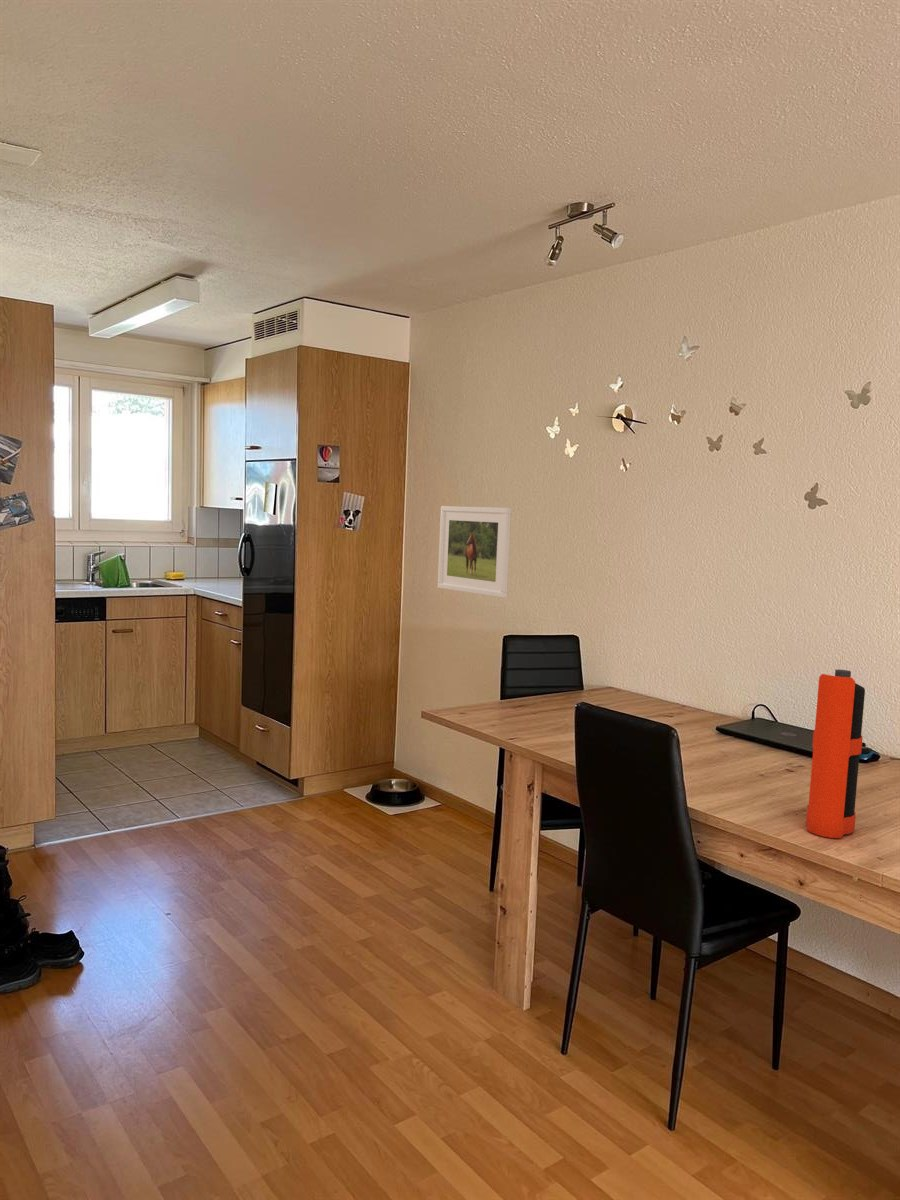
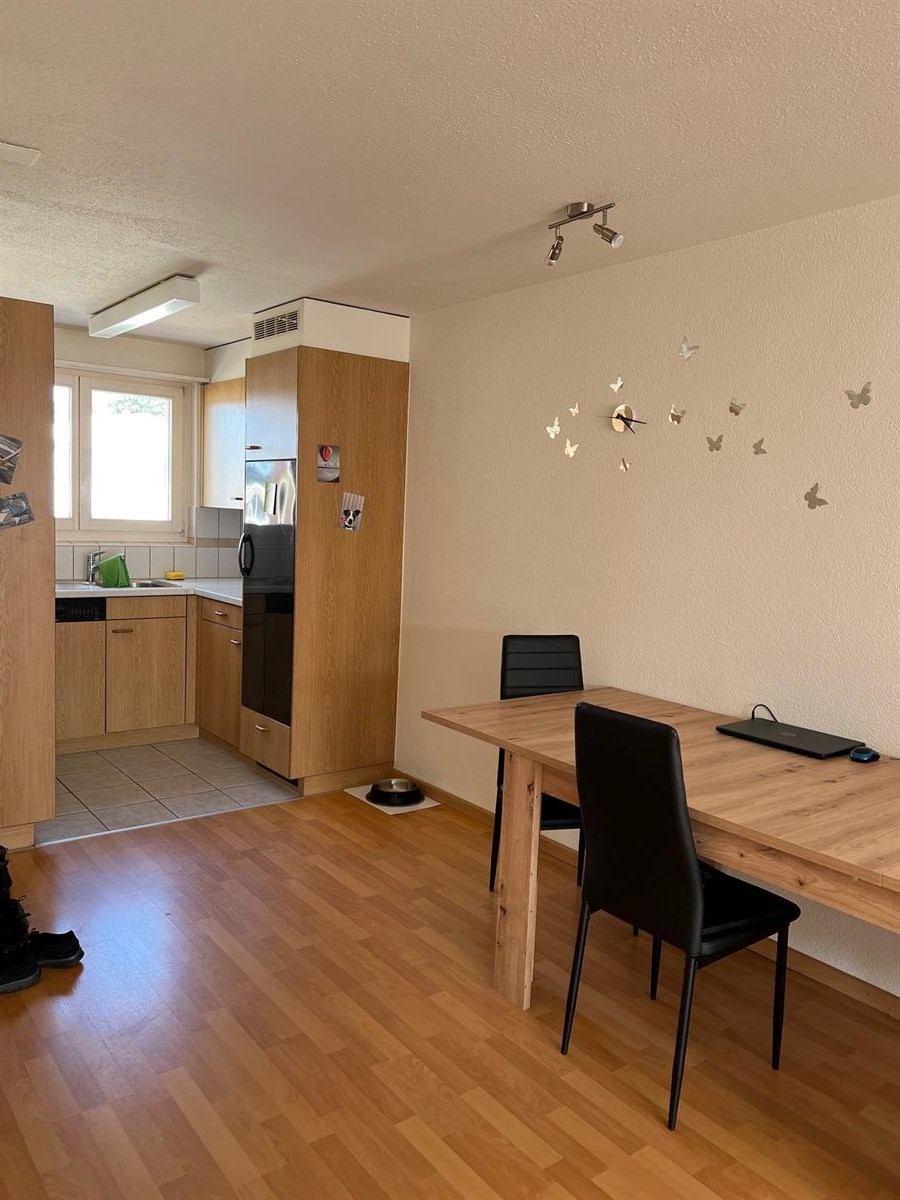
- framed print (472, 550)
- bottle (835, 751)
